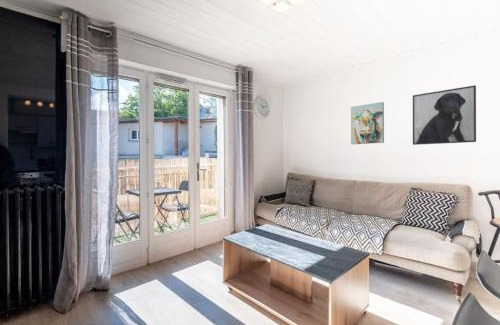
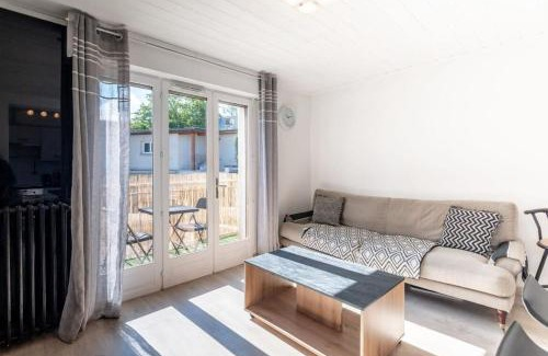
- wall art (366, 124)
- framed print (442, 117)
